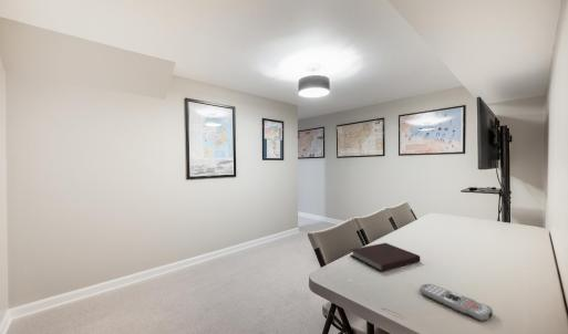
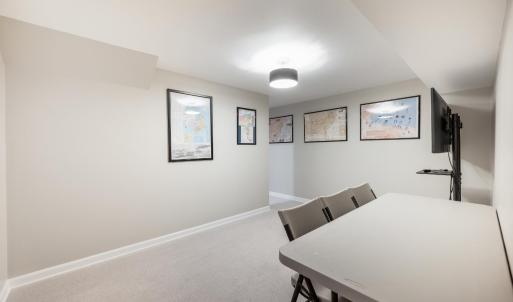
- remote control (452, 300)
- notebook (383, 255)
